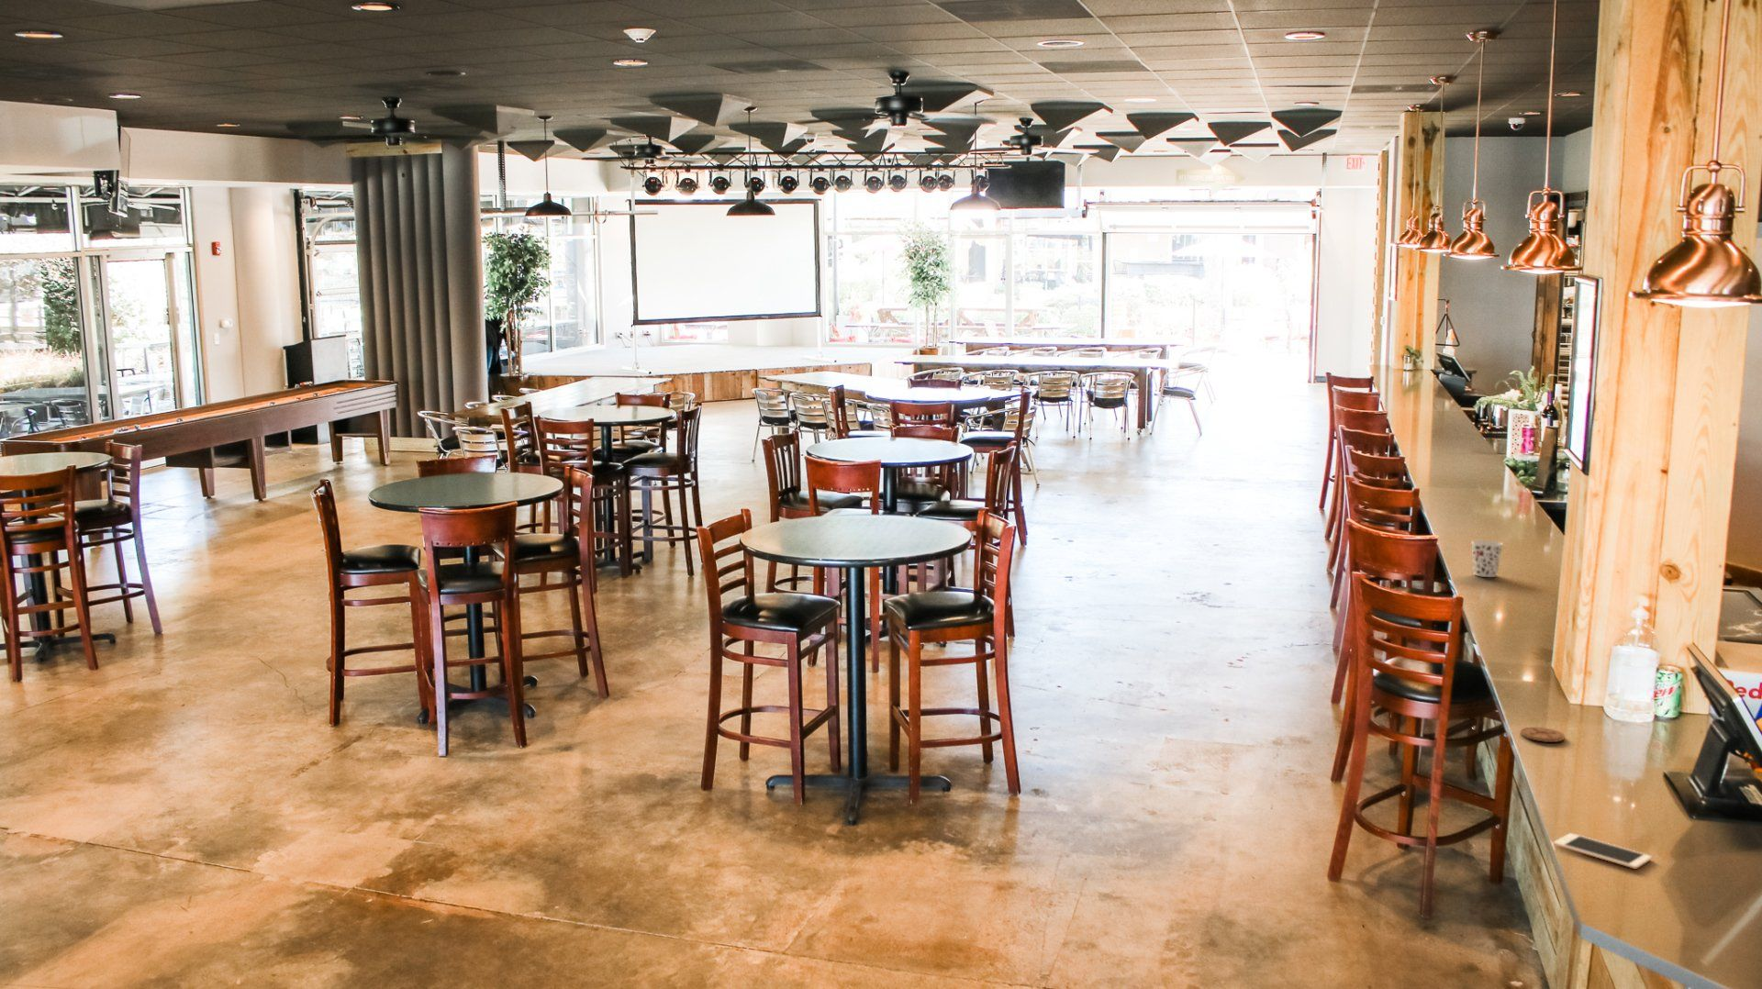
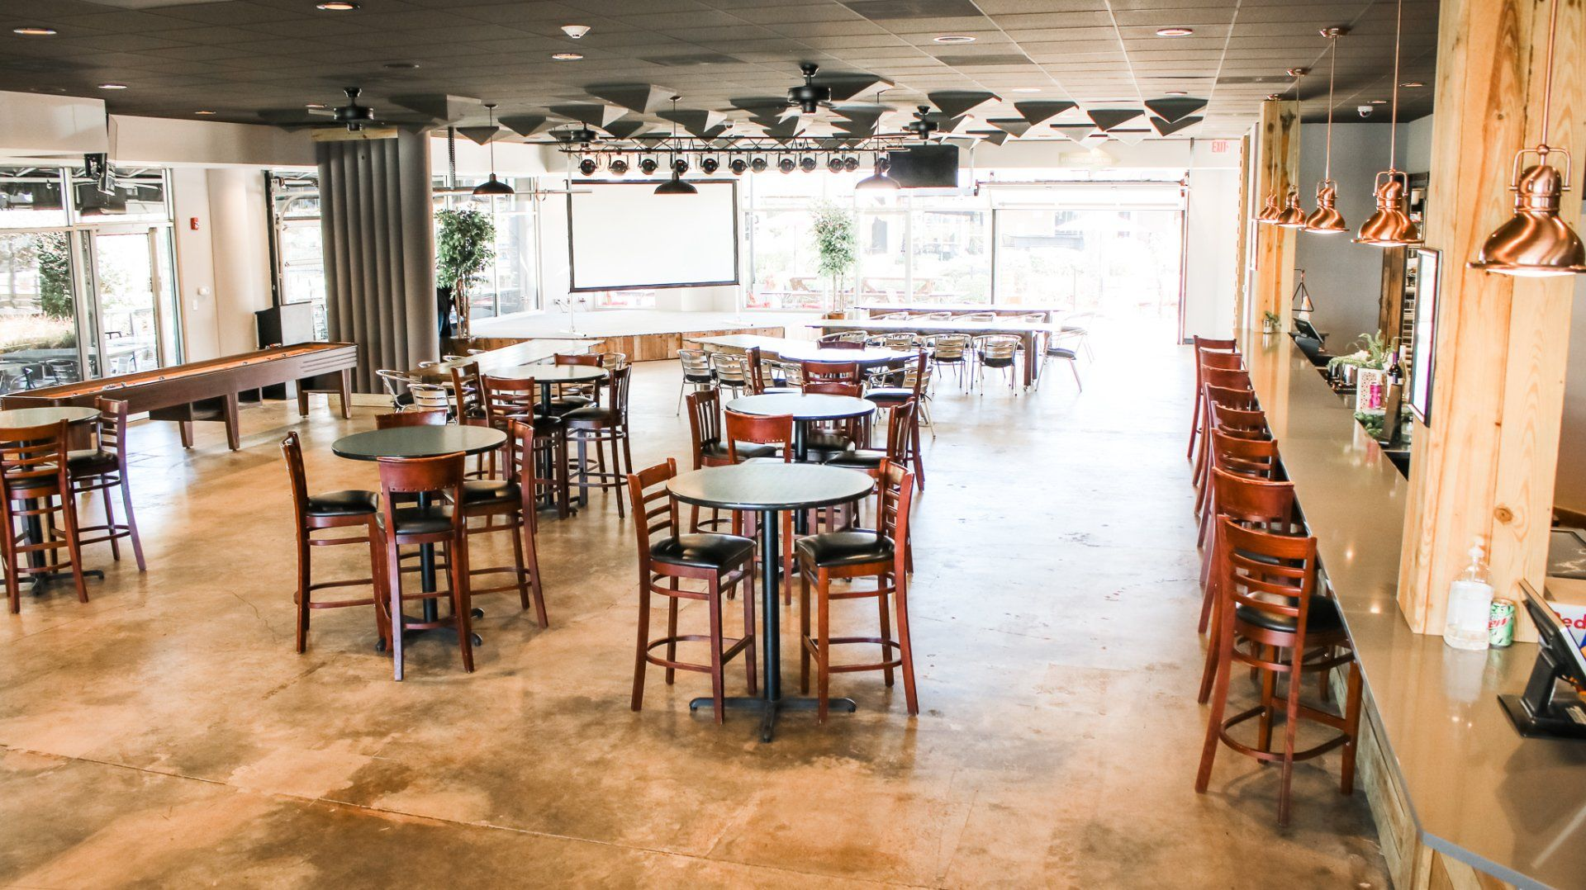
- cup (1486, 559)
- coaster (1542, 734)
- cell phone (1601, 851)
